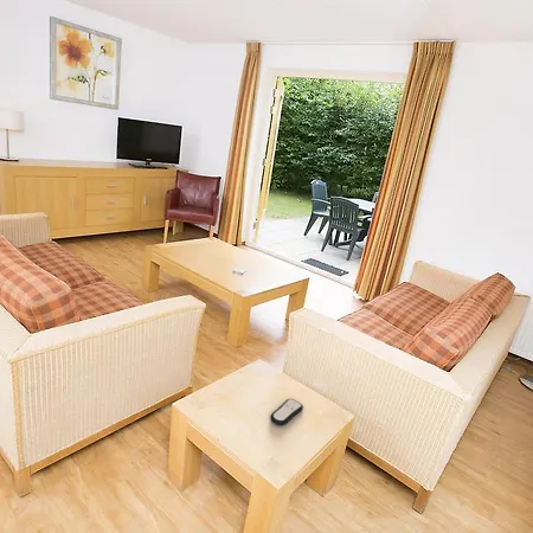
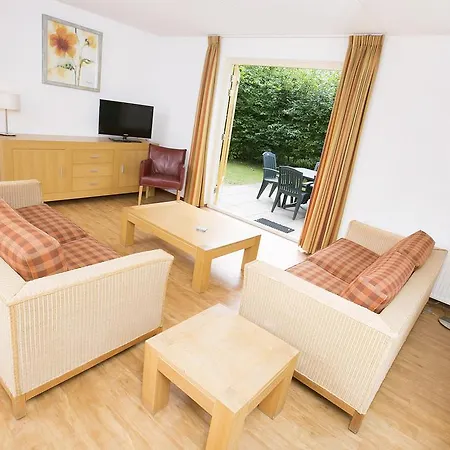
- remote control (285, 411)
